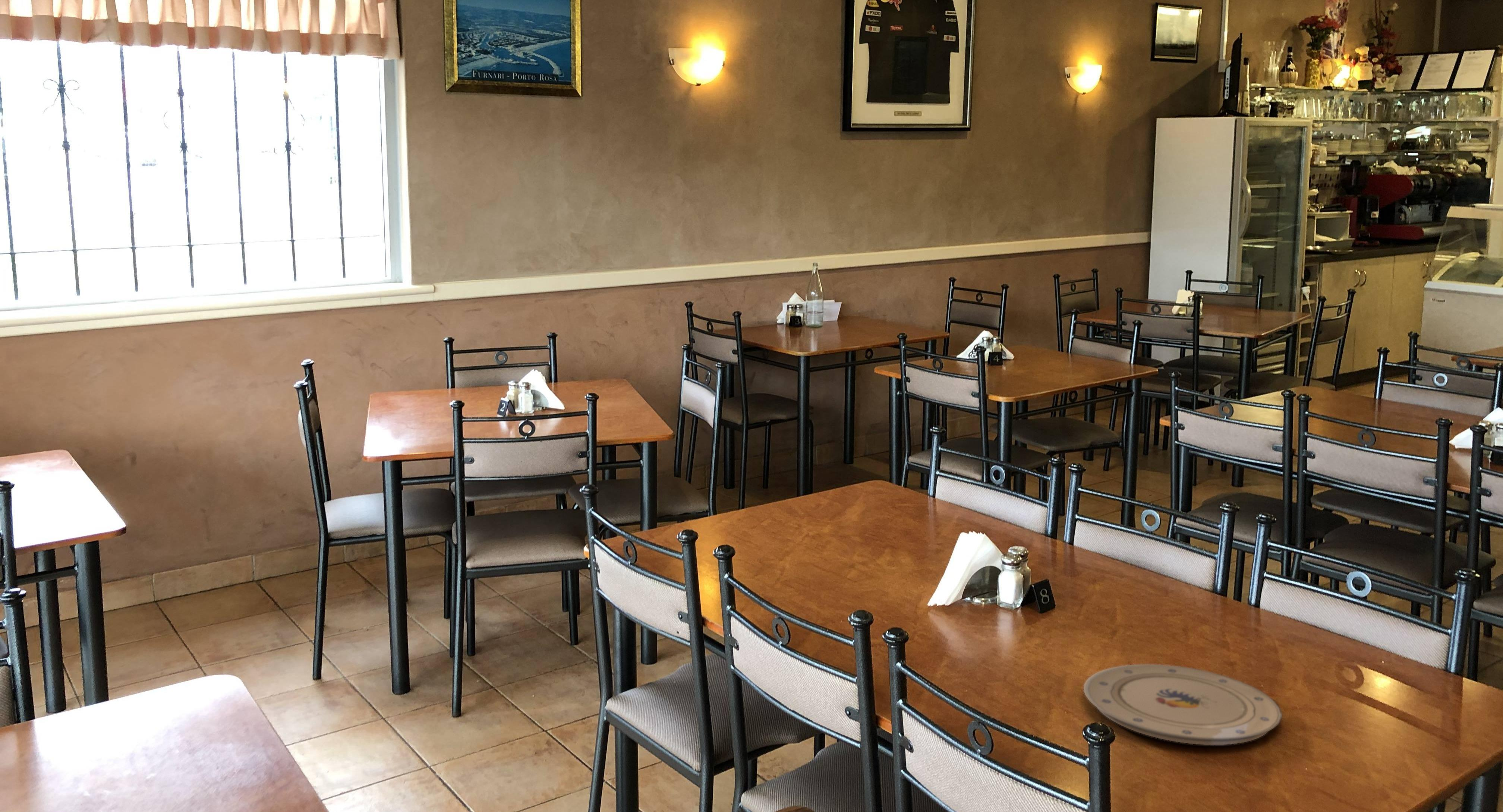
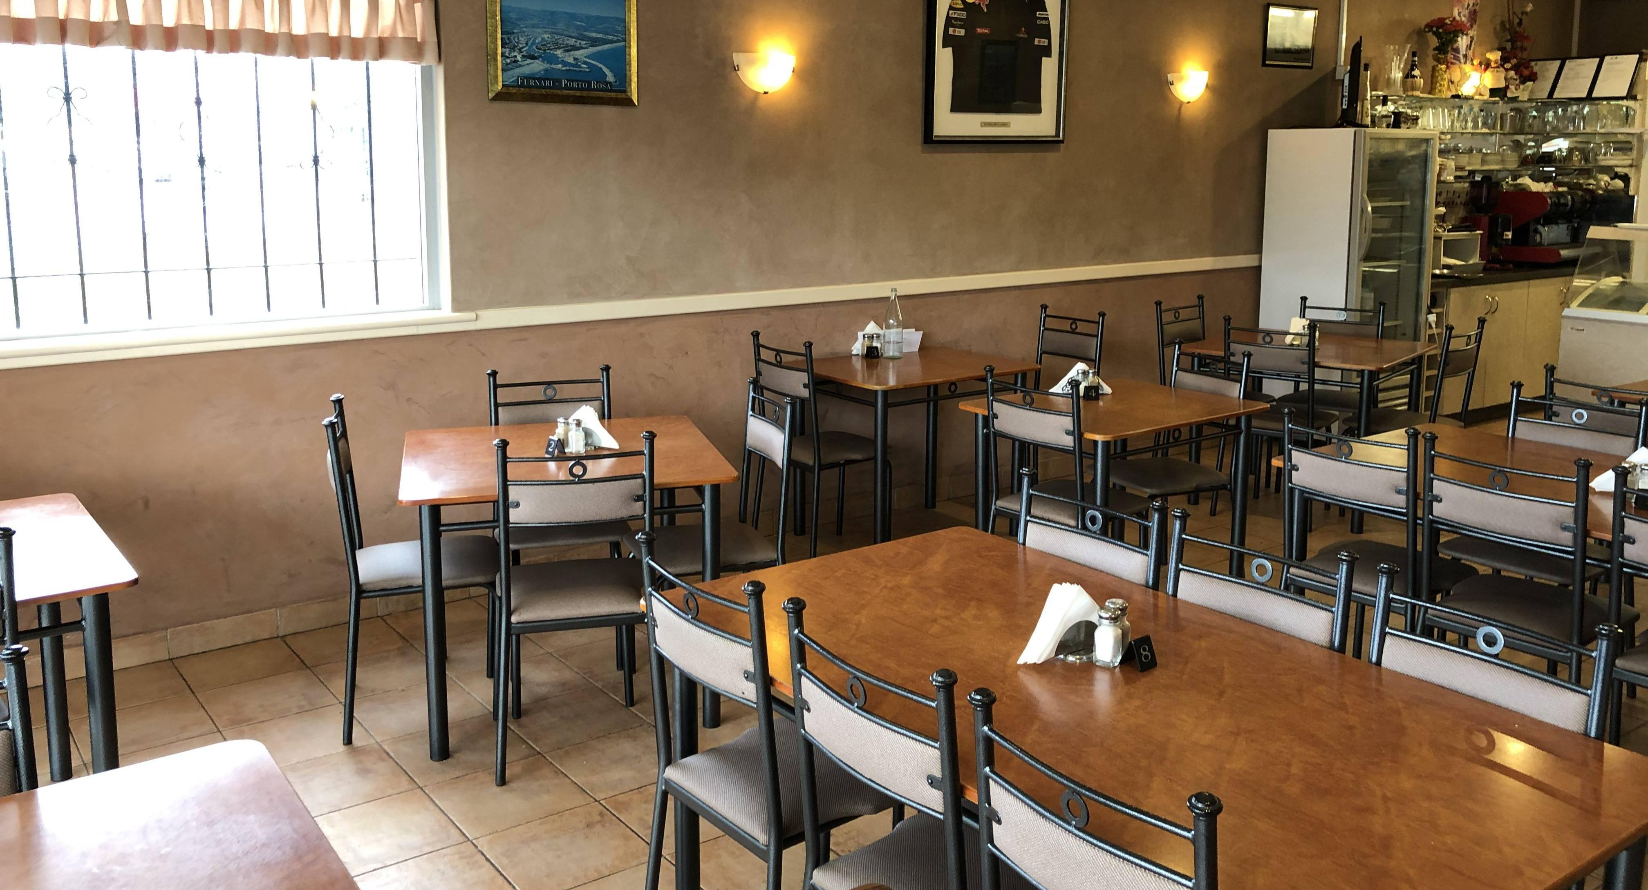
- plate (1180, 703)
